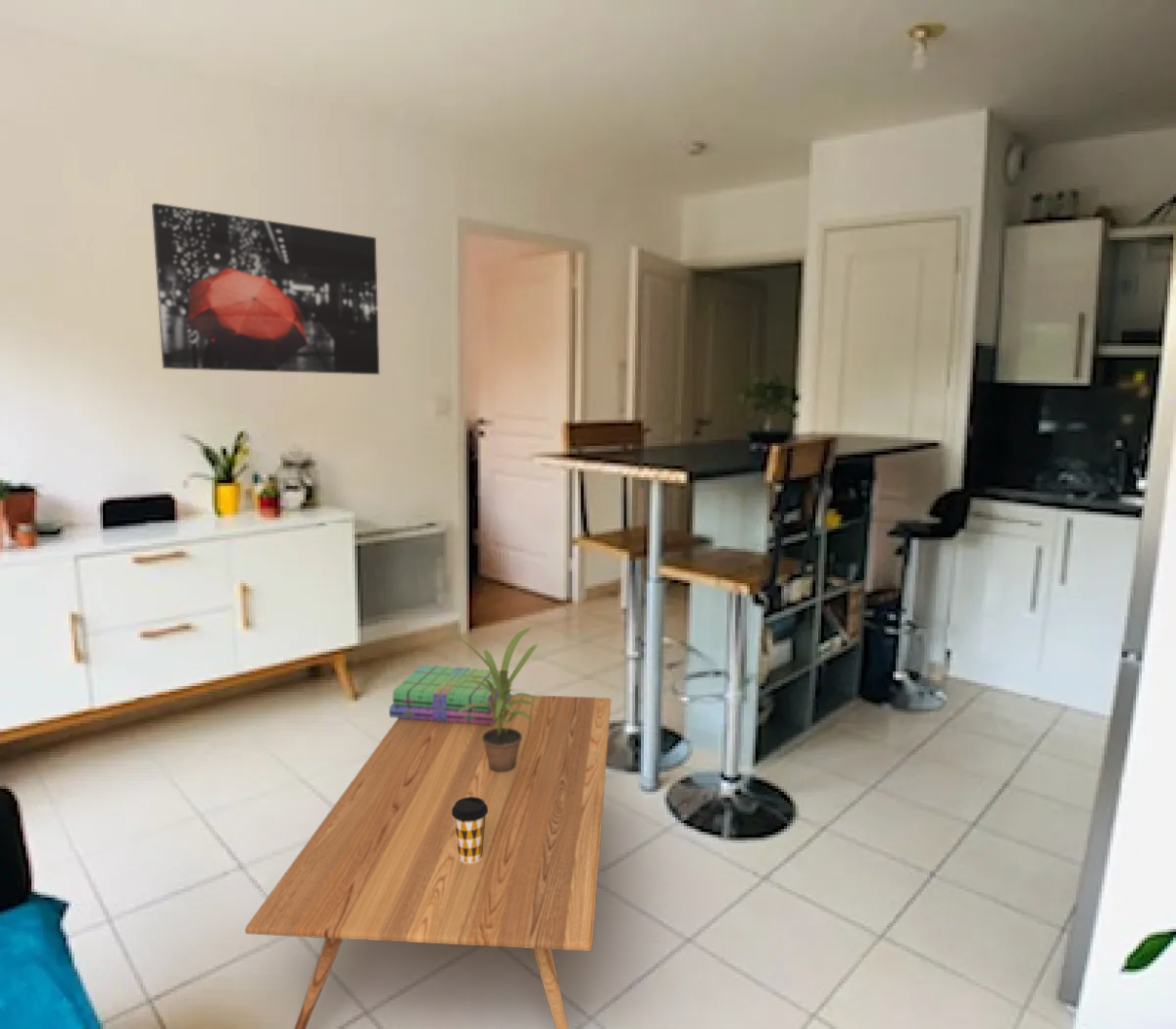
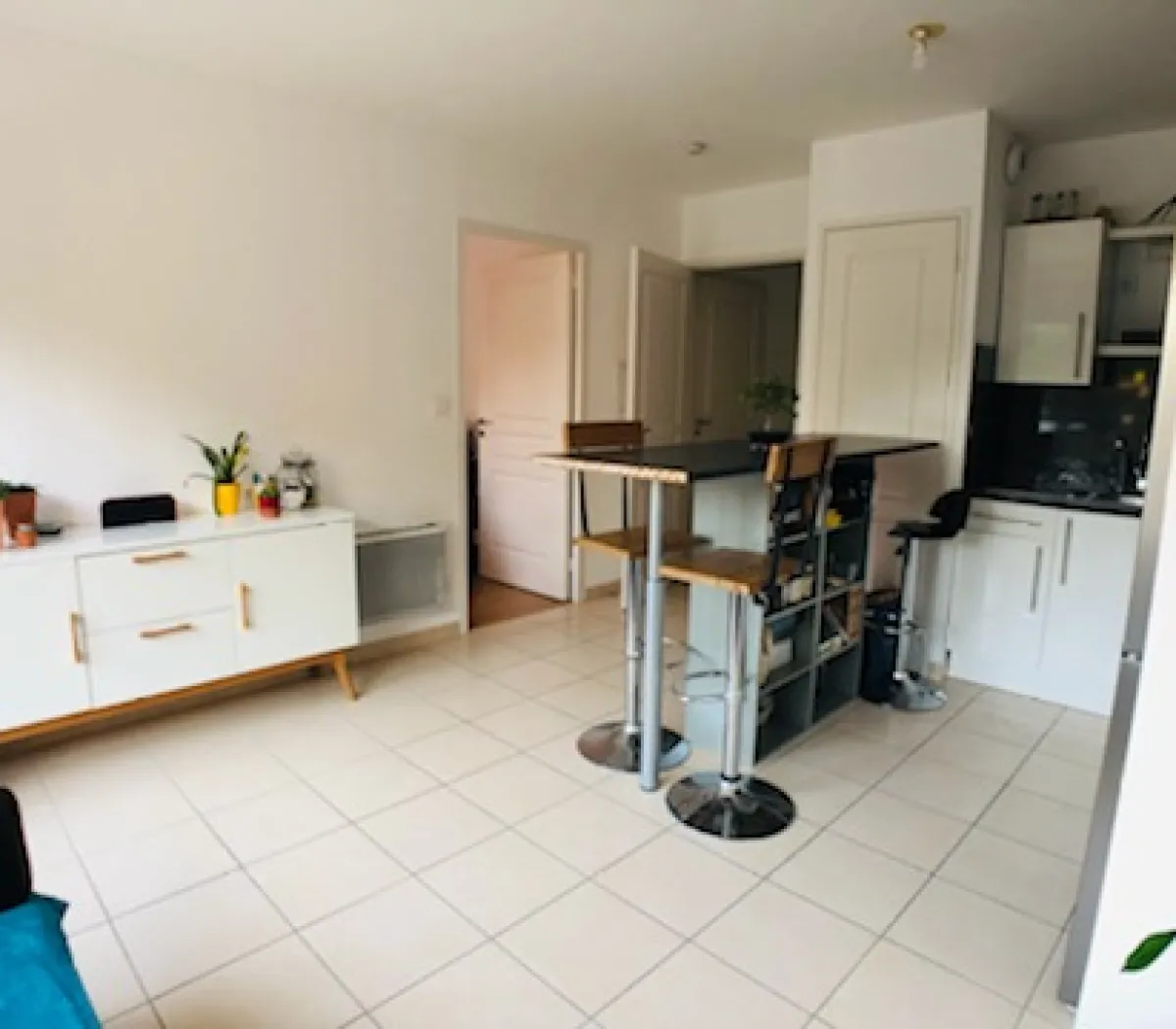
- wall art (277, 298)
- potted plant (503, 700)
- stack of books (453, 692)
- coffee table (483, 841)
- coffee cup (469, 829)
